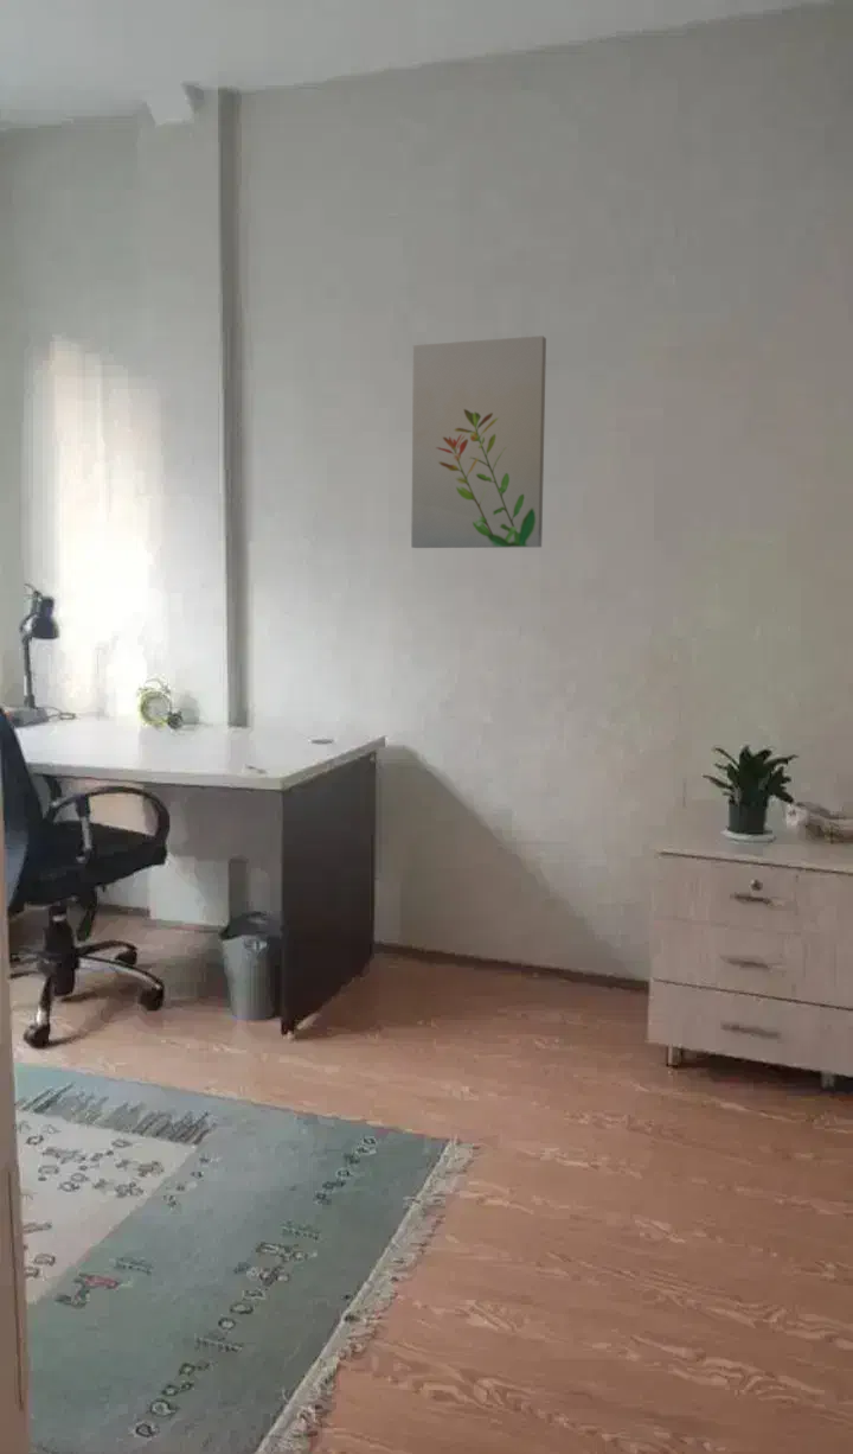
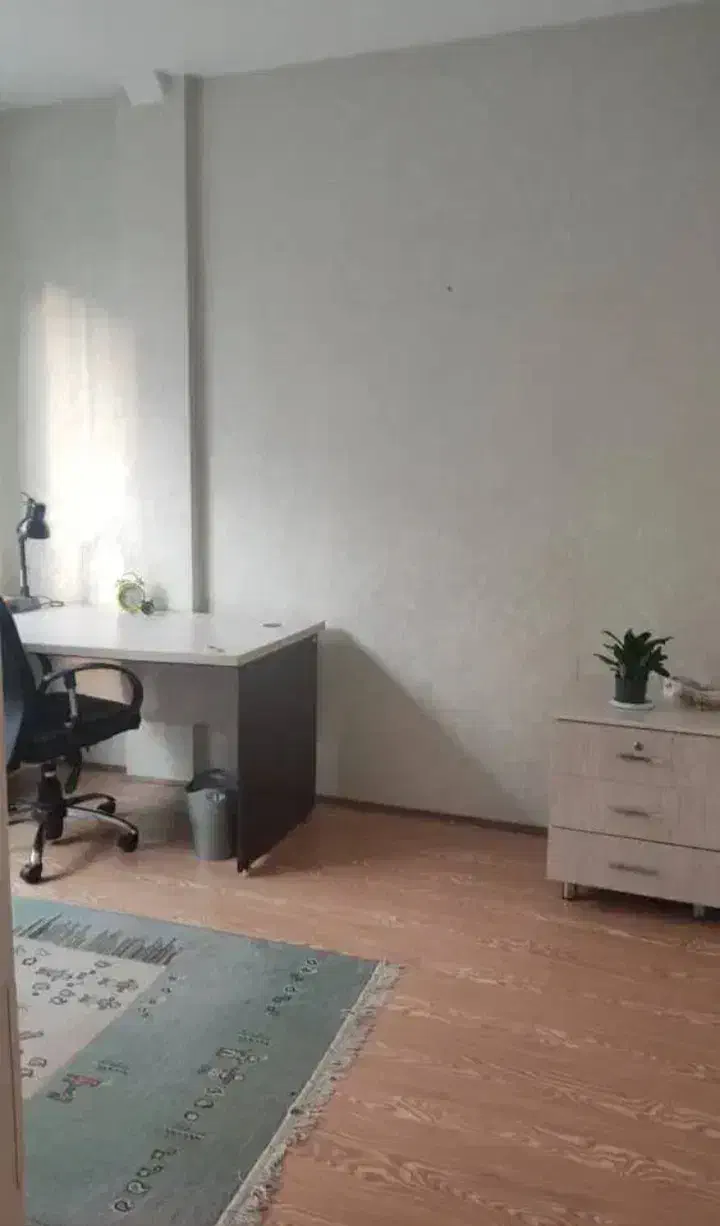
- wall art (476, 445)
